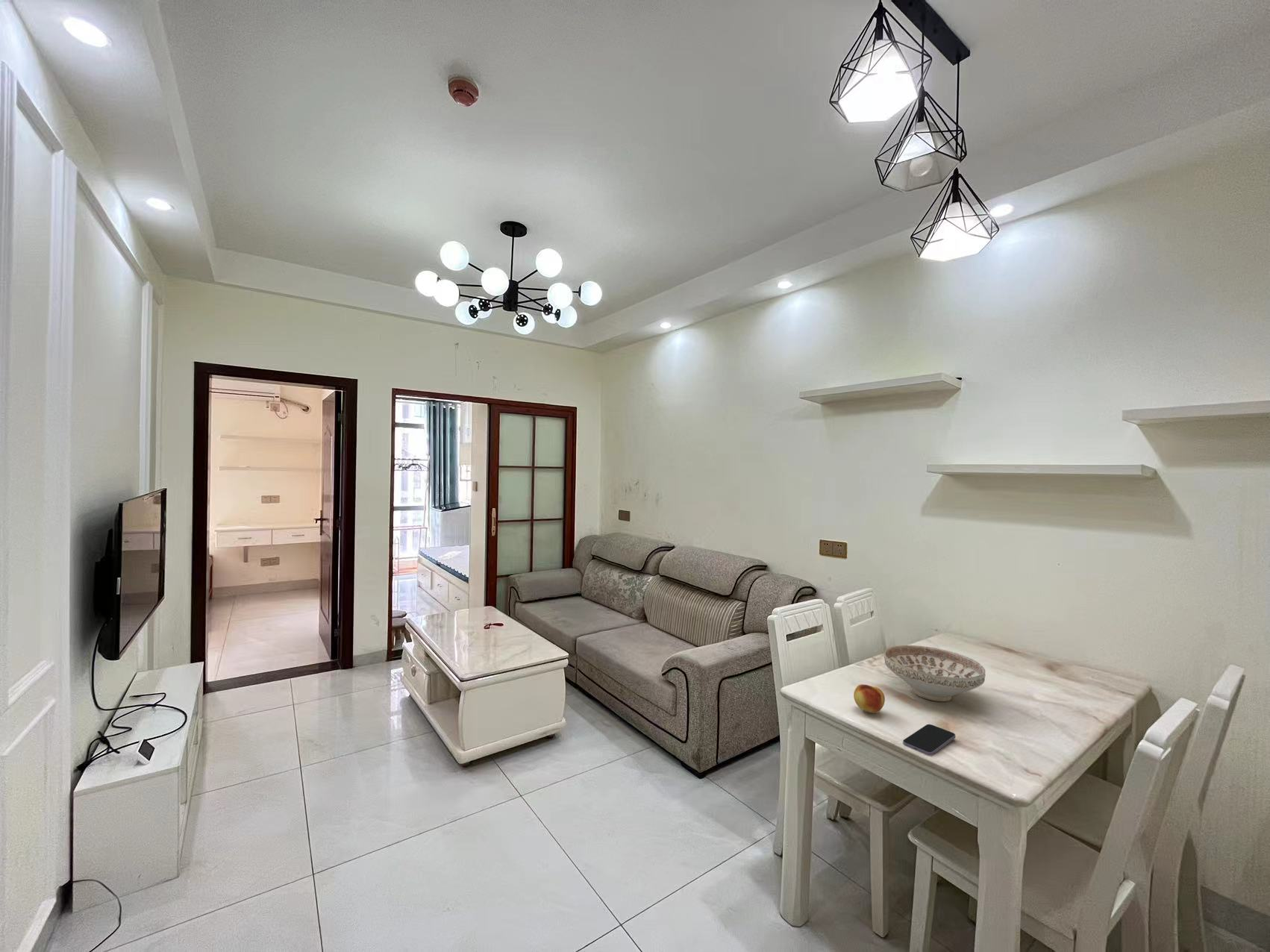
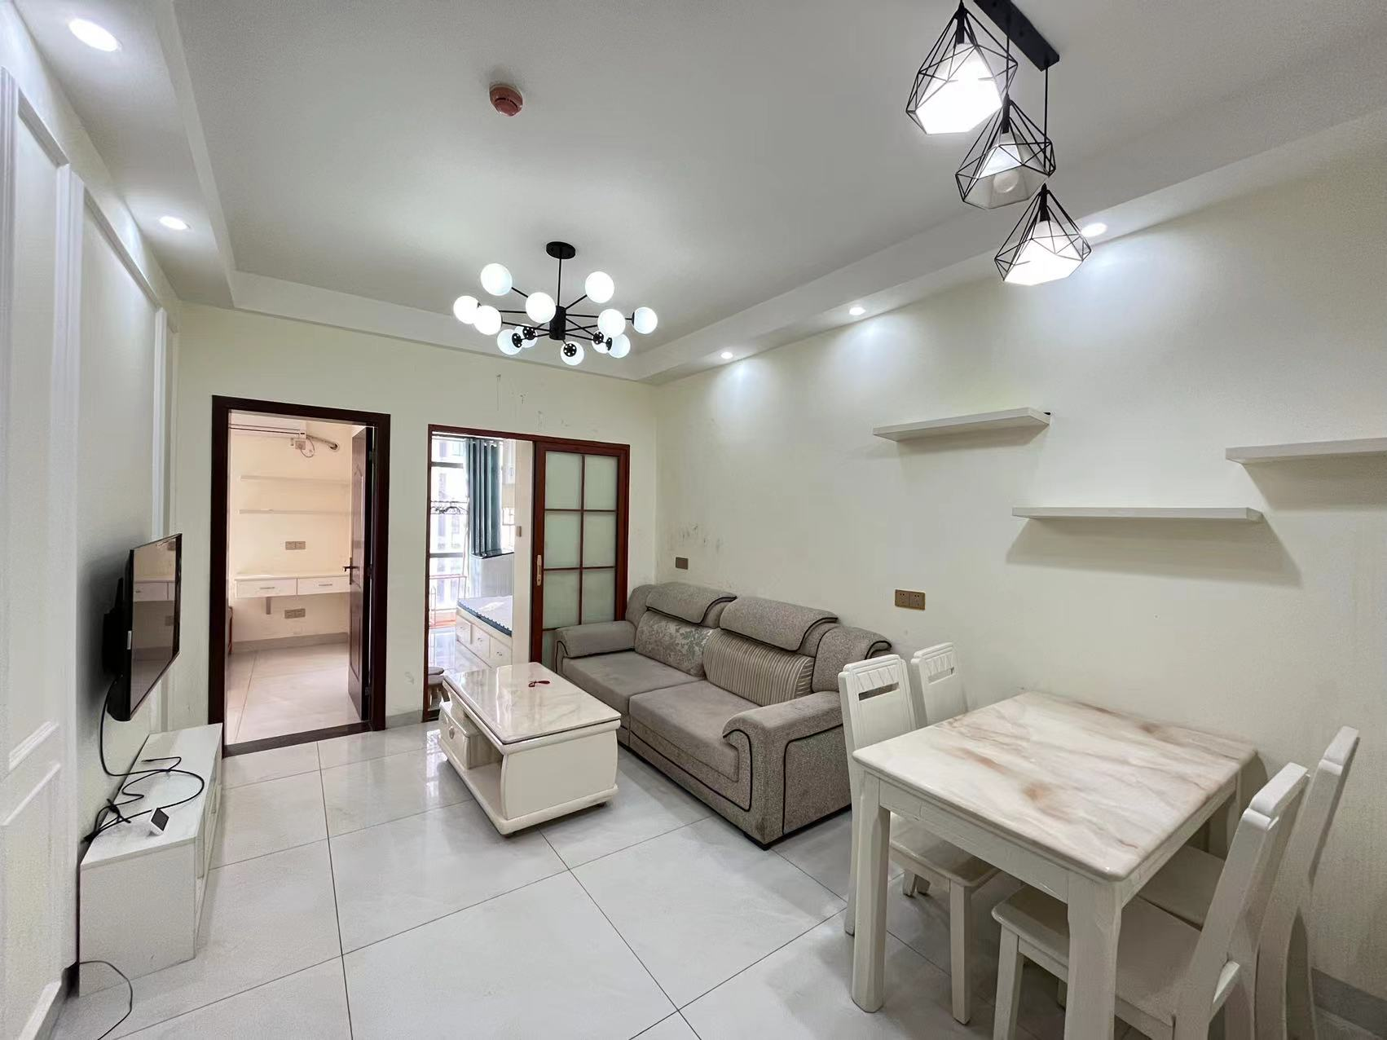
- smartphone (929, 739)
- fruit (869, 698)
- decorative bowl (932, 677)
